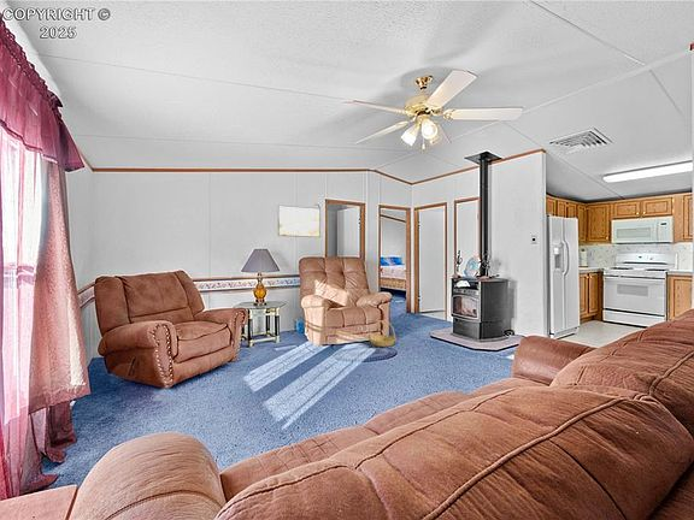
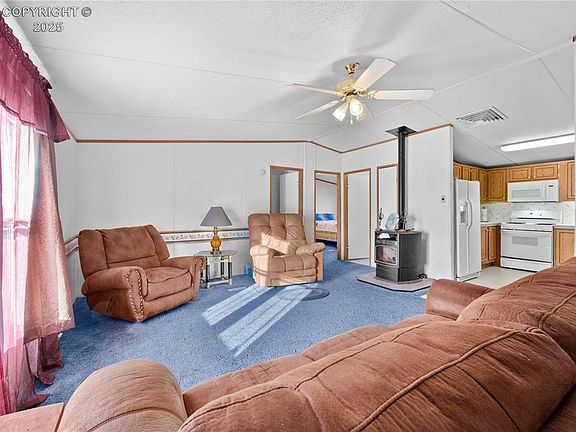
- basket (382, 336)
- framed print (299, 221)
